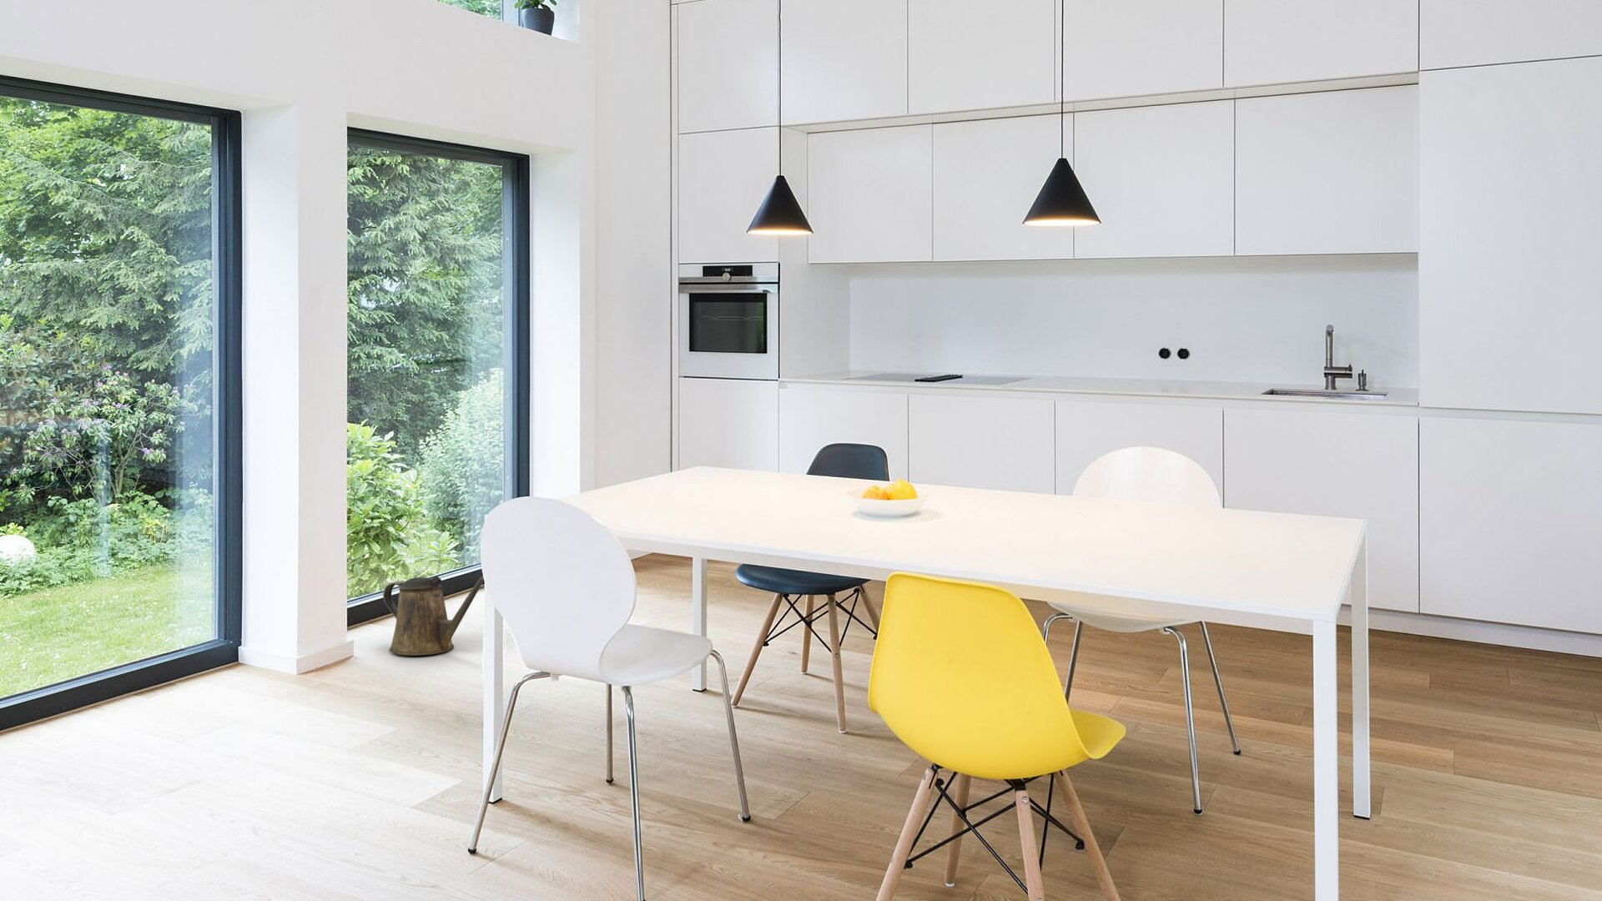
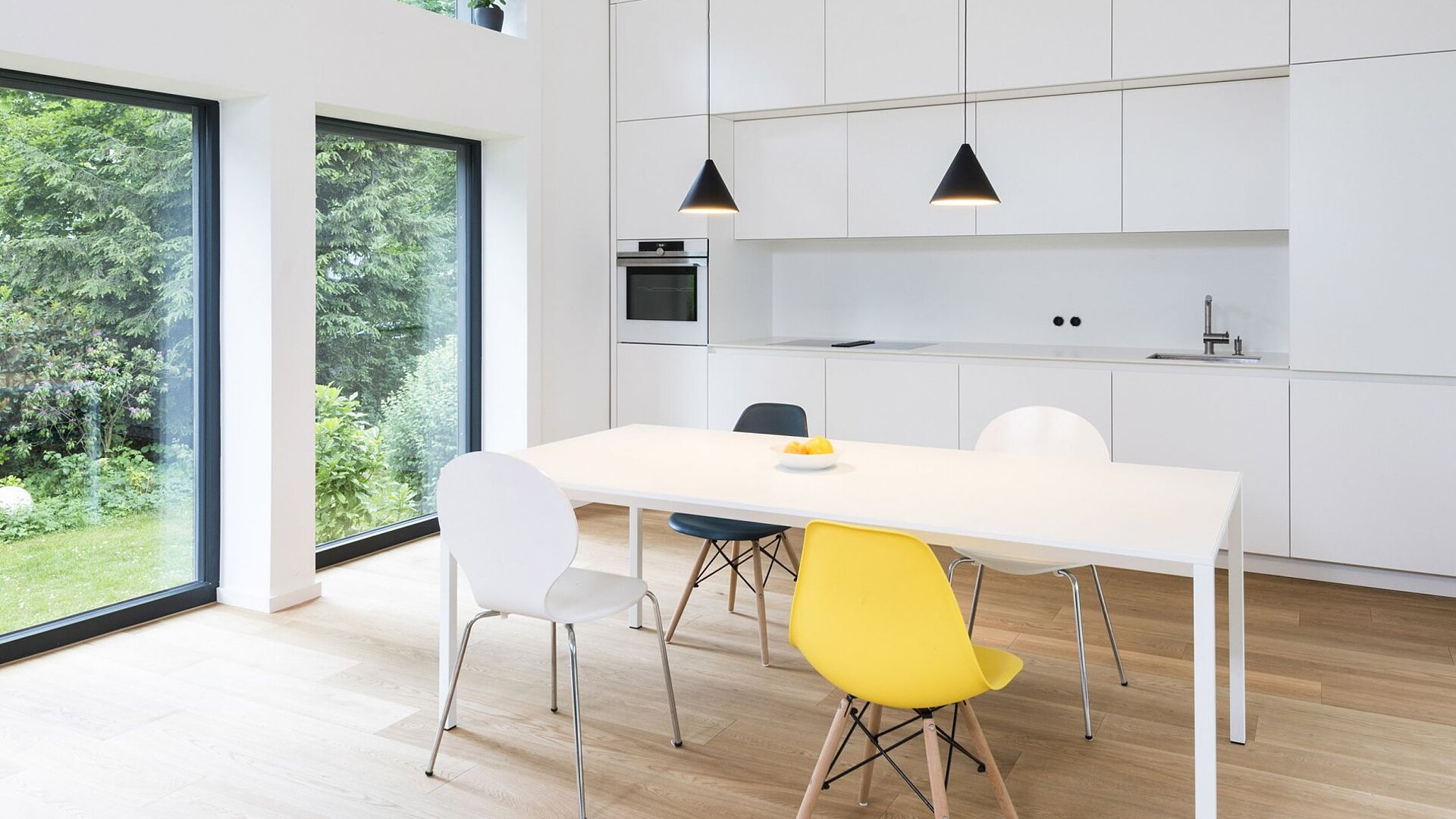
- watering can (437, 611)
